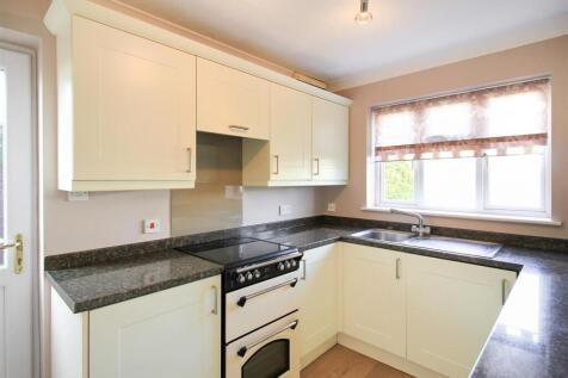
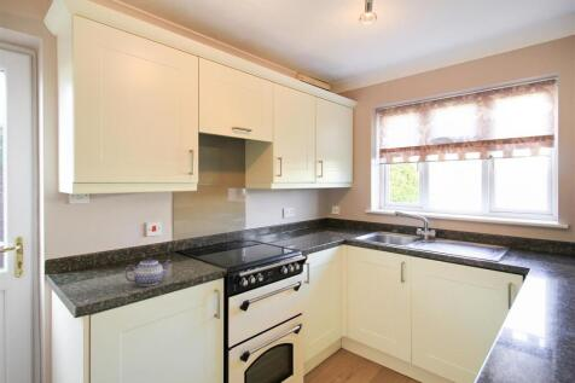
+ teapot (149, 269)
